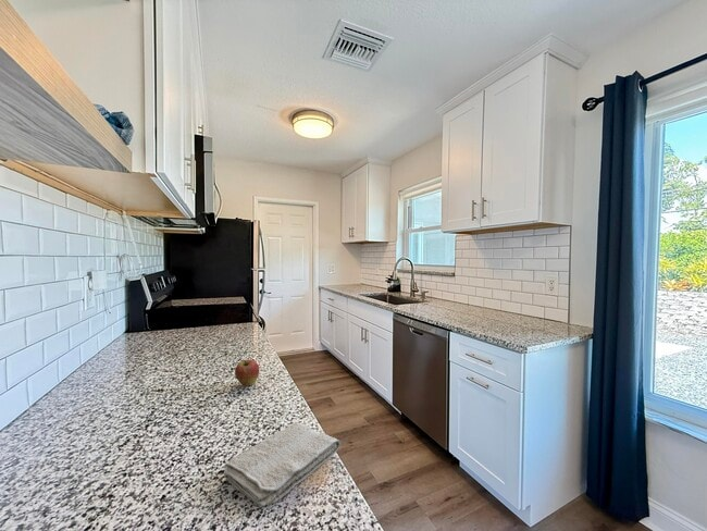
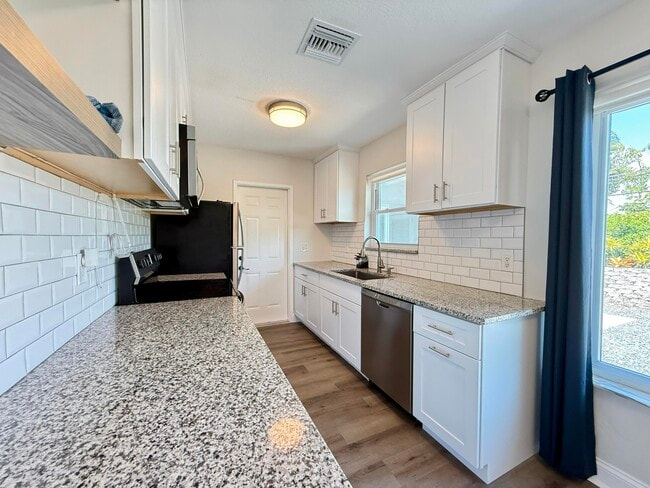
- fruit (247, 371)
- washcloth (284, 456)
